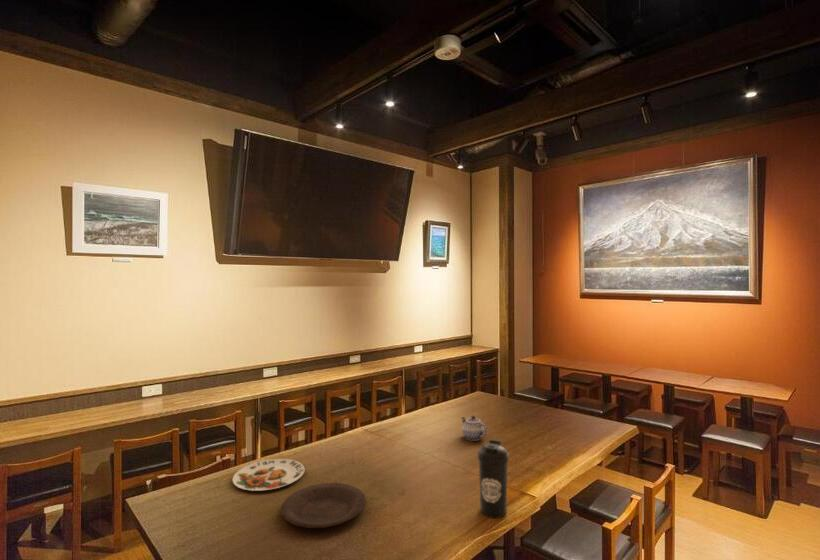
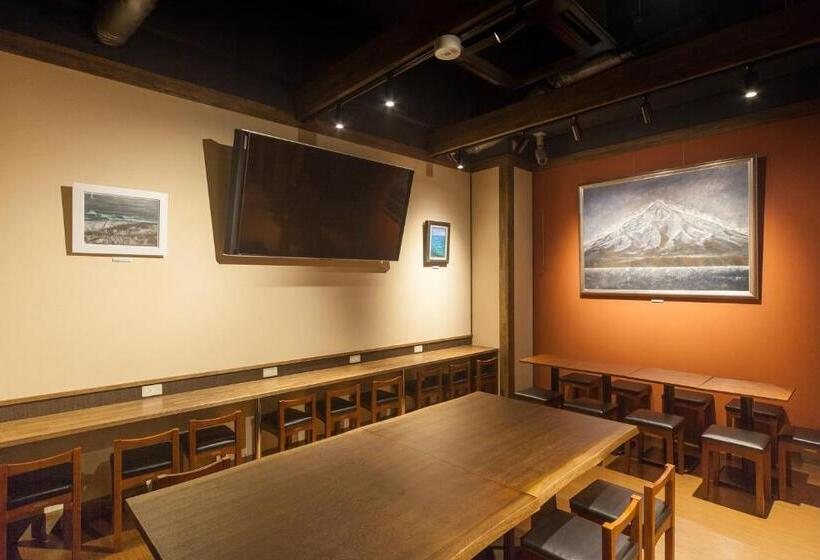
- teapot (473, 426)
- water bottle (493, 477)
- plate (324, 506)
- plate (269, 474)
